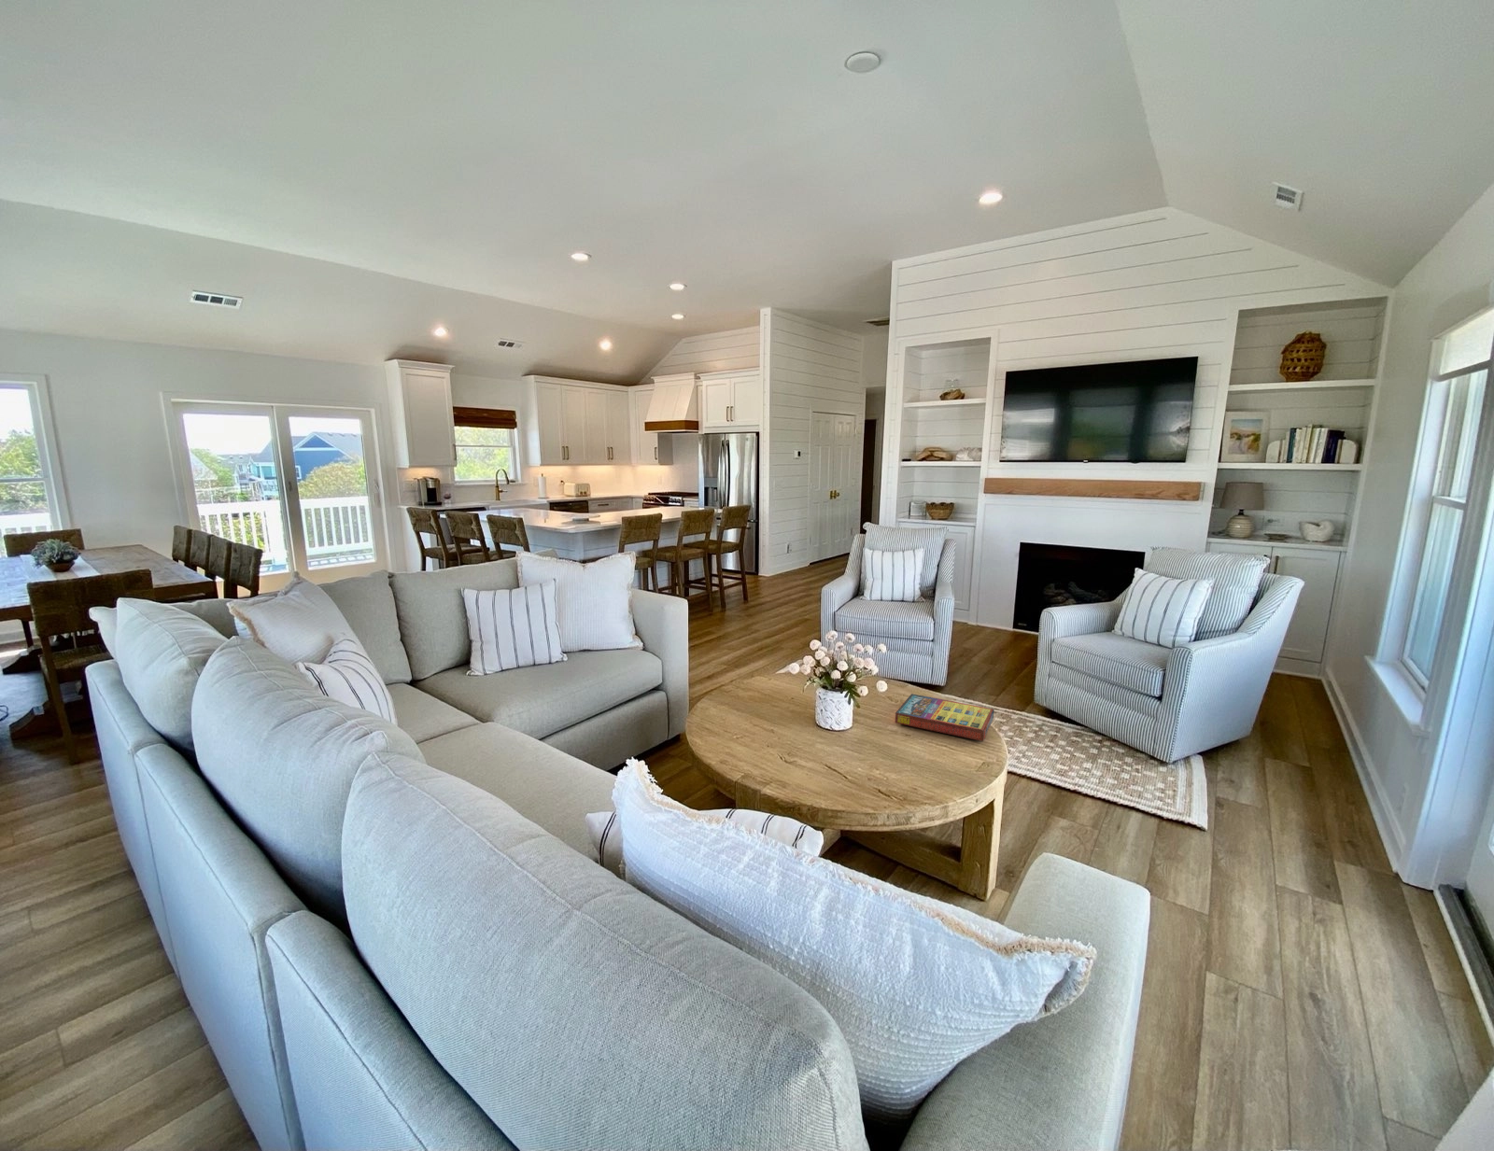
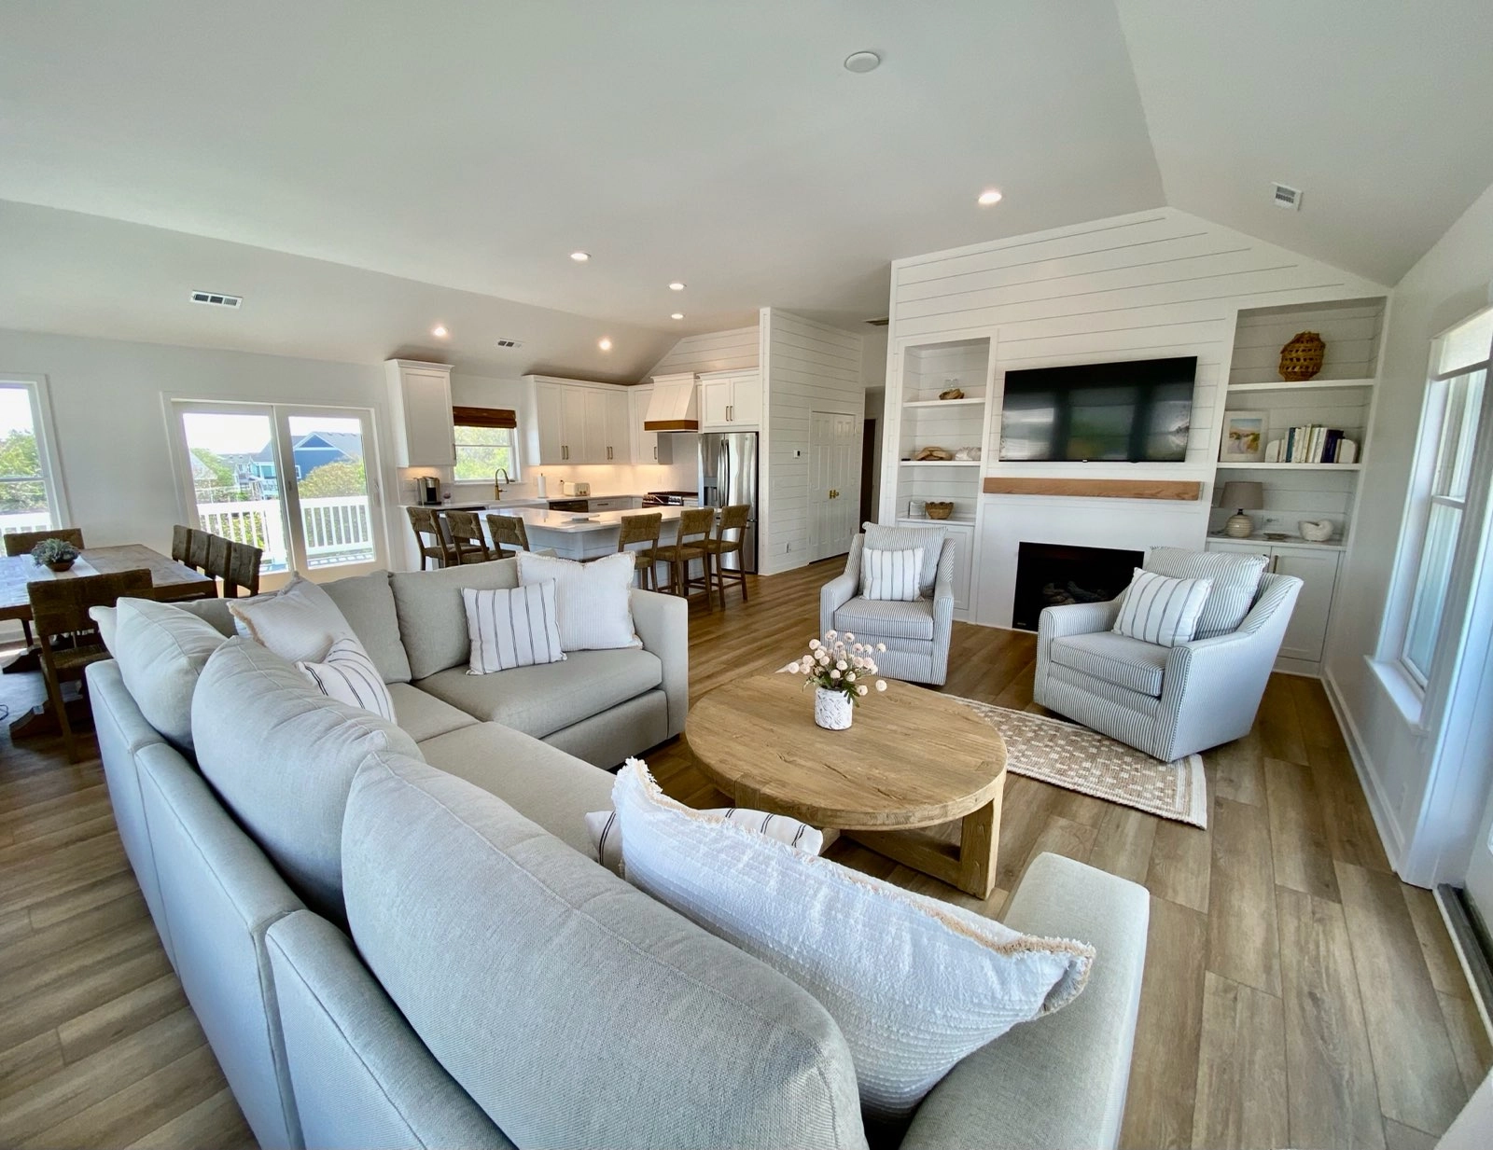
- game compilation box (944, 715)
